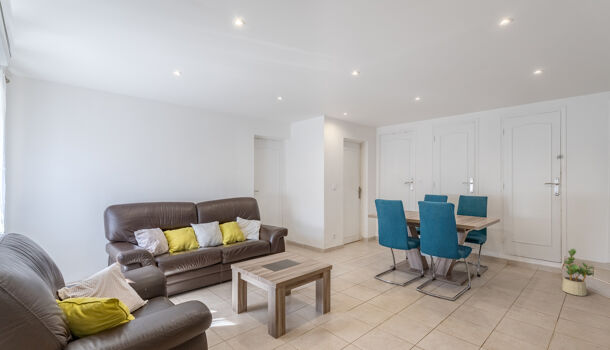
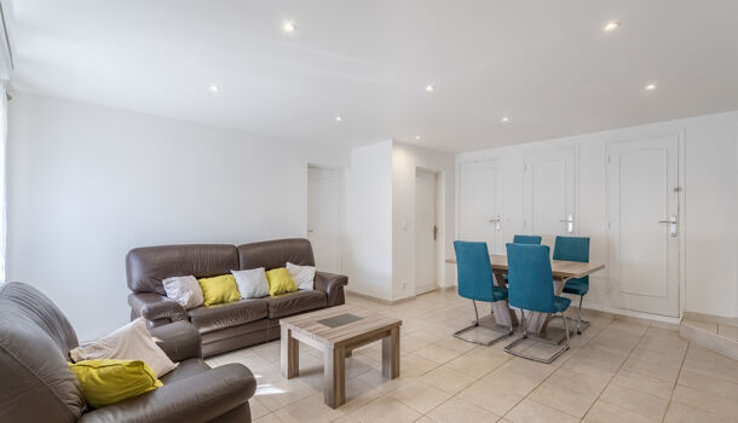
- potted plant (577, 271)
